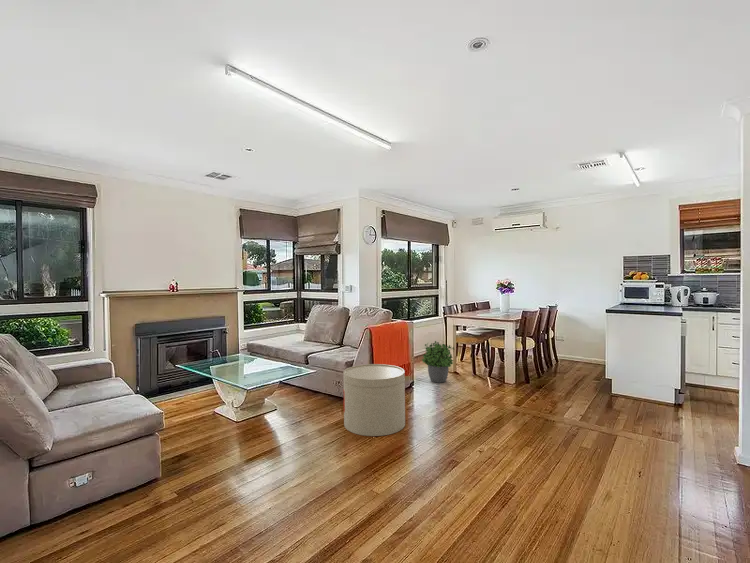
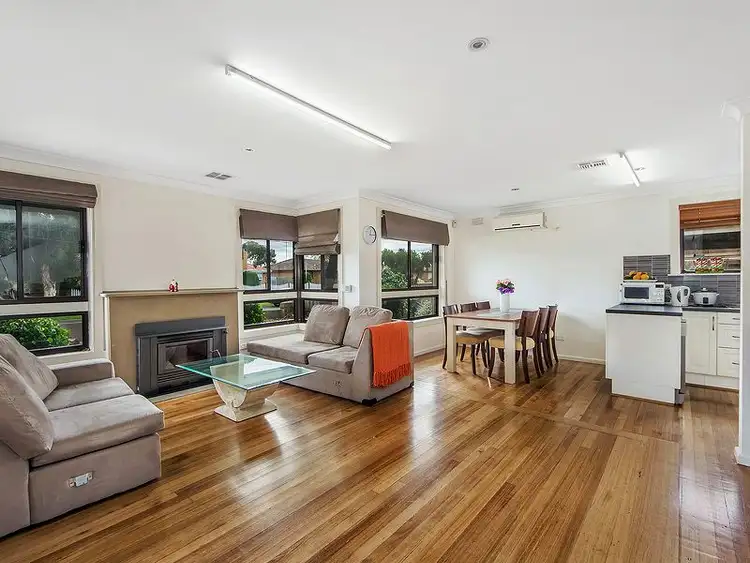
- side table (374, 397)
- potted plant (437, 361)
